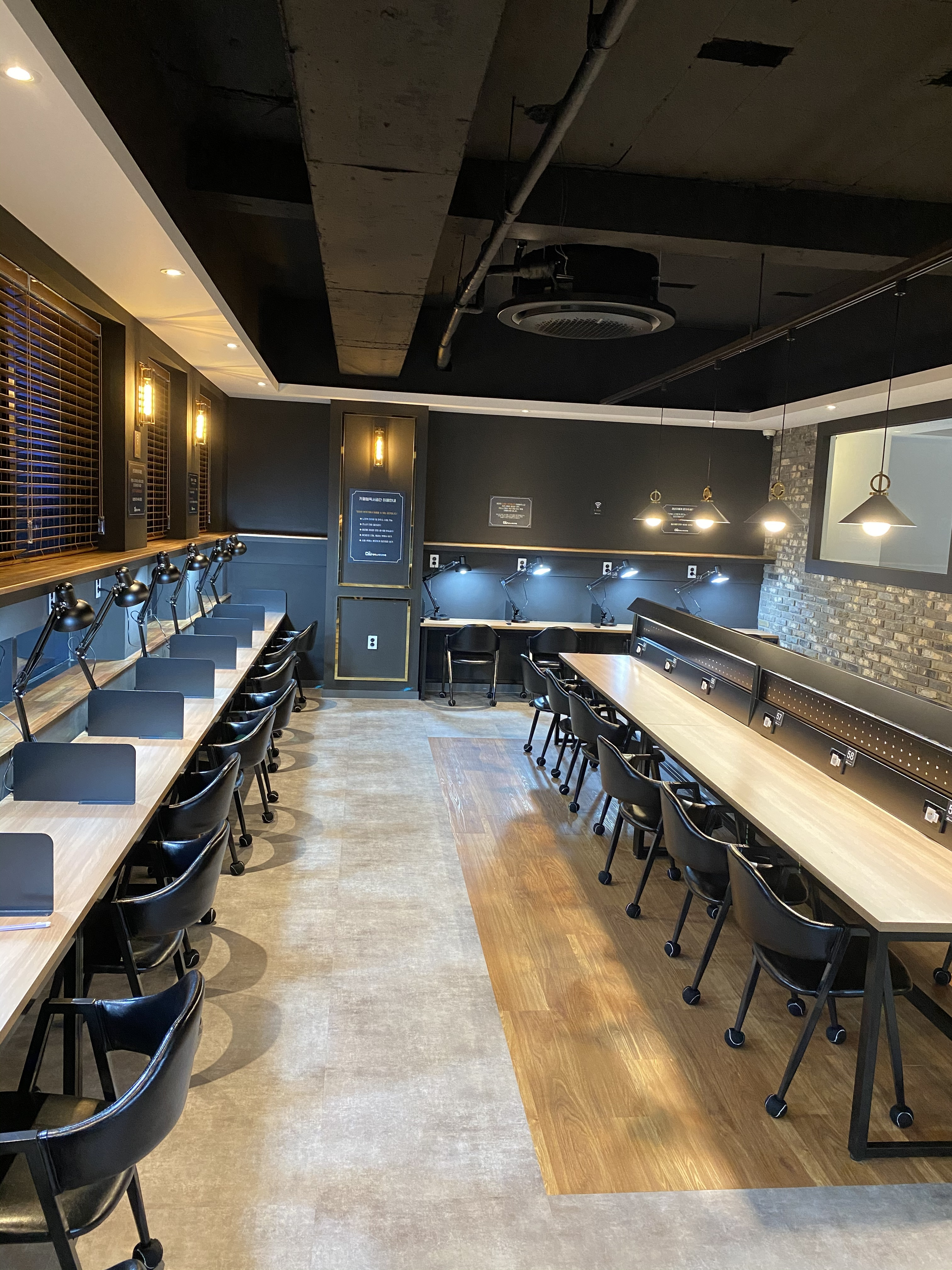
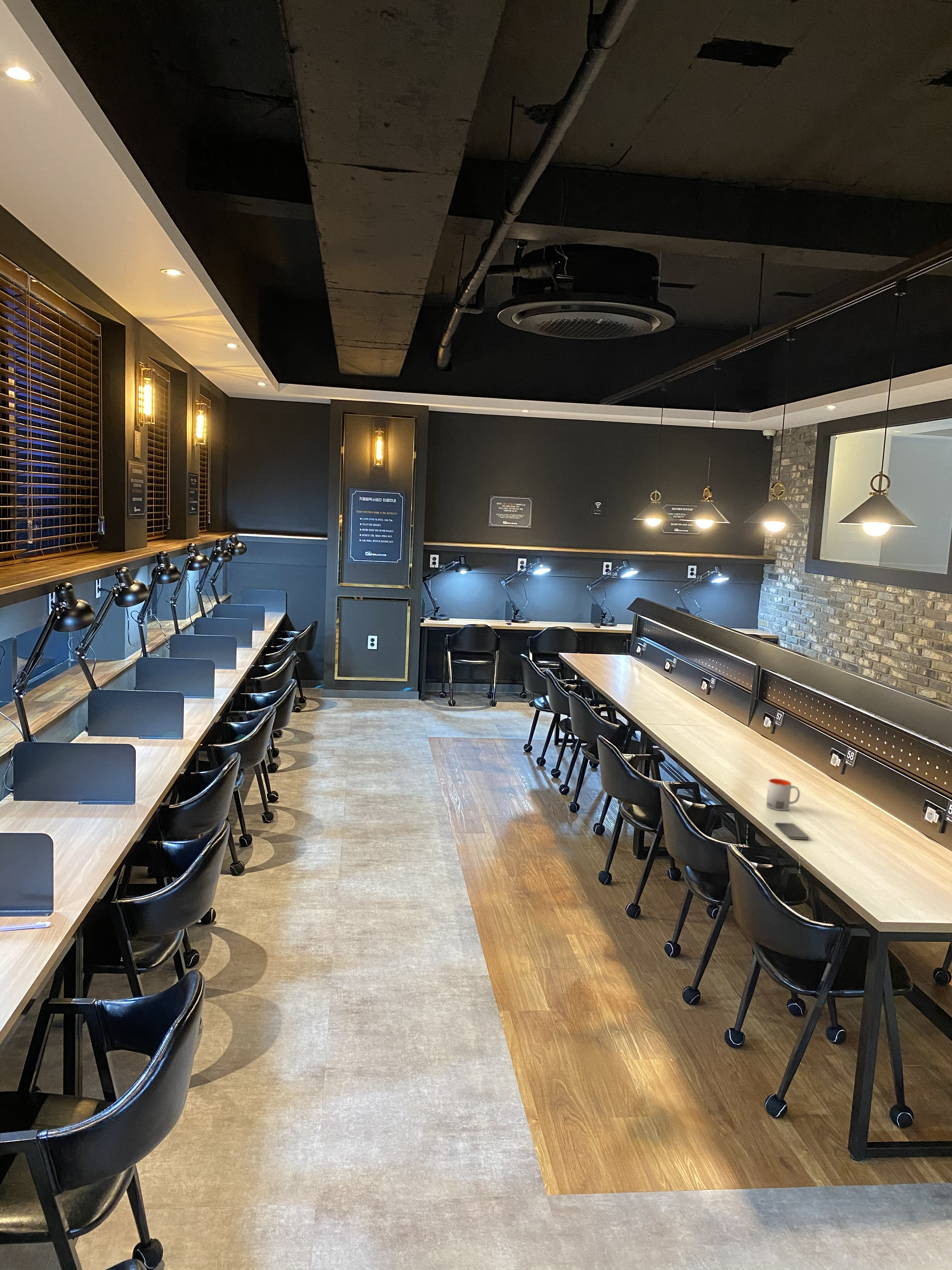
+ smartphone (791, 831)
+ mug (784, 794)
